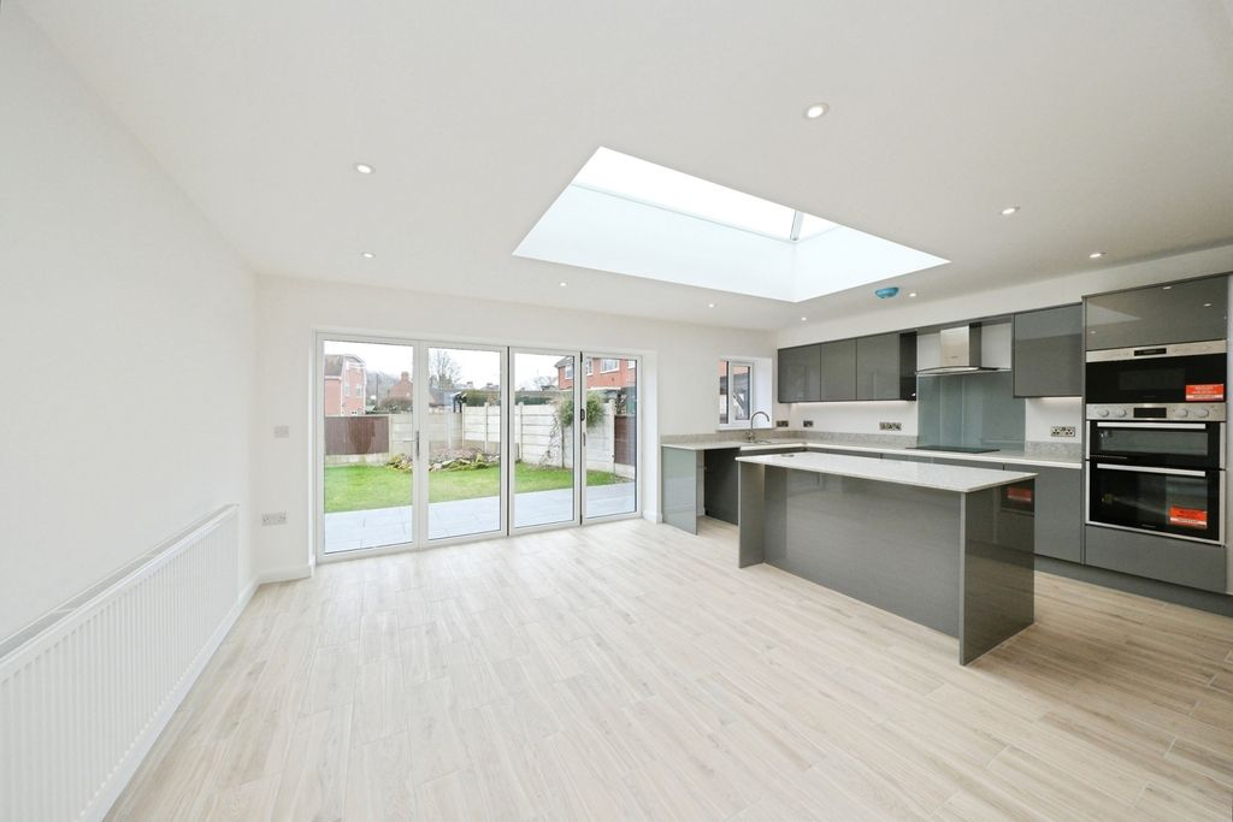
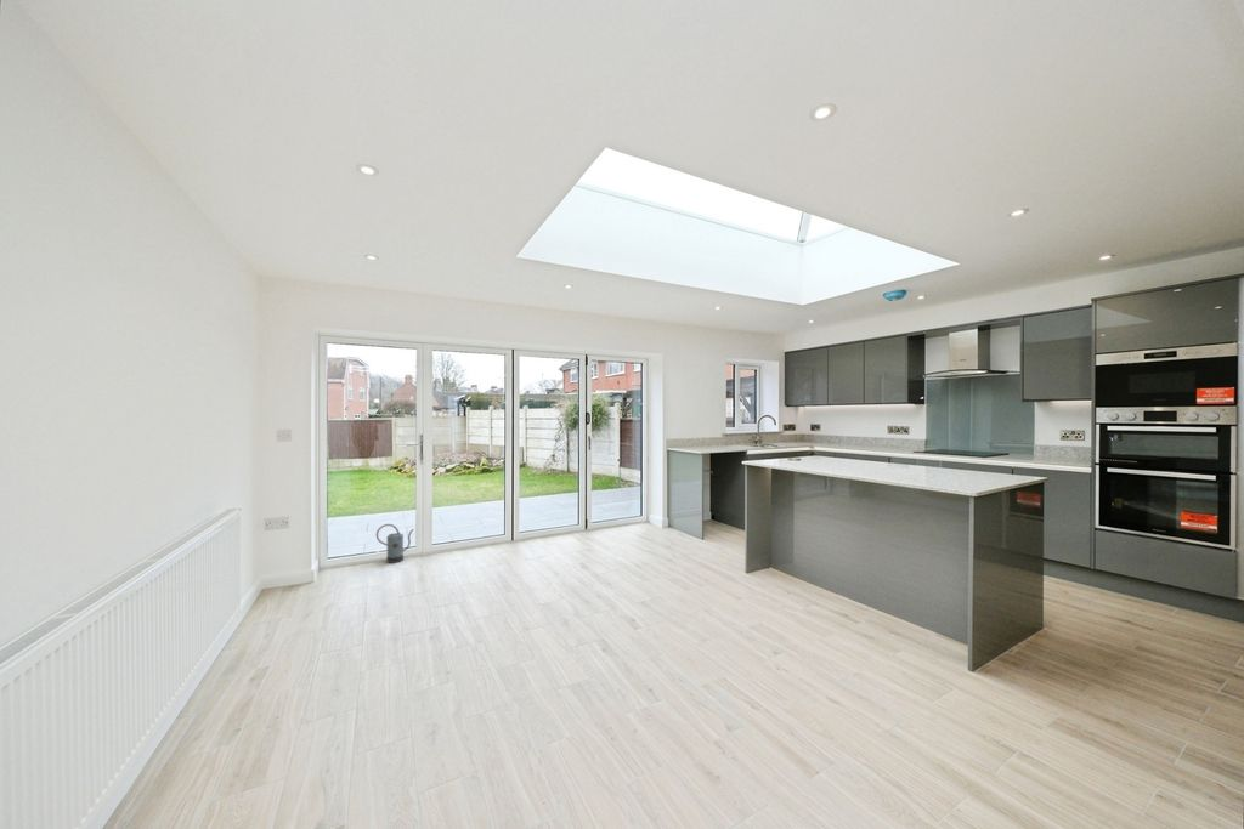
+ watering can (395, 541)
